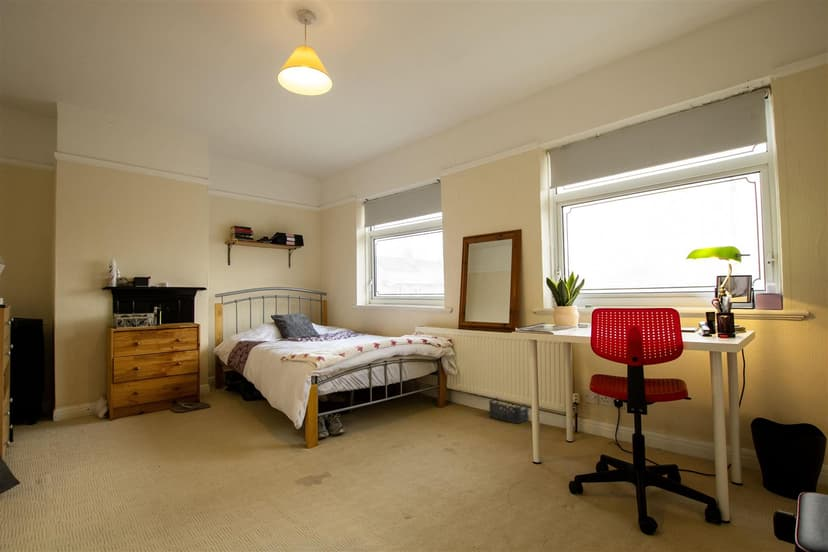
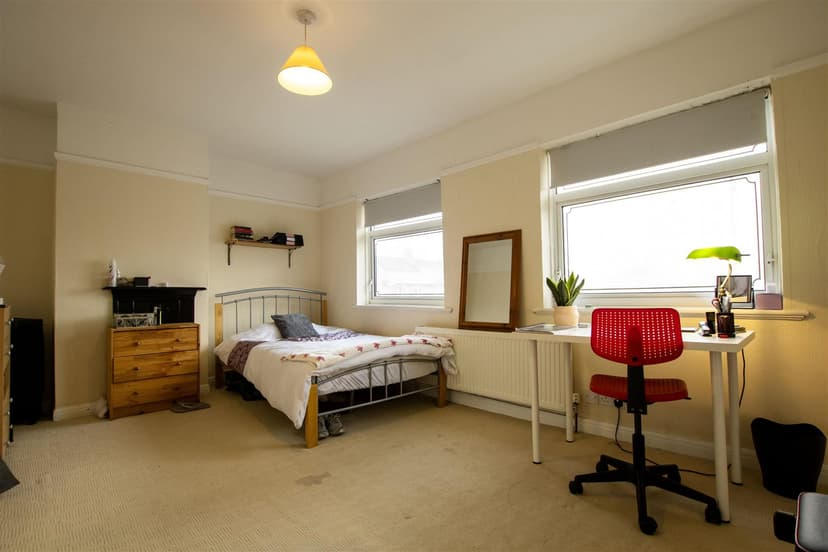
- storage bin (508, 409)
